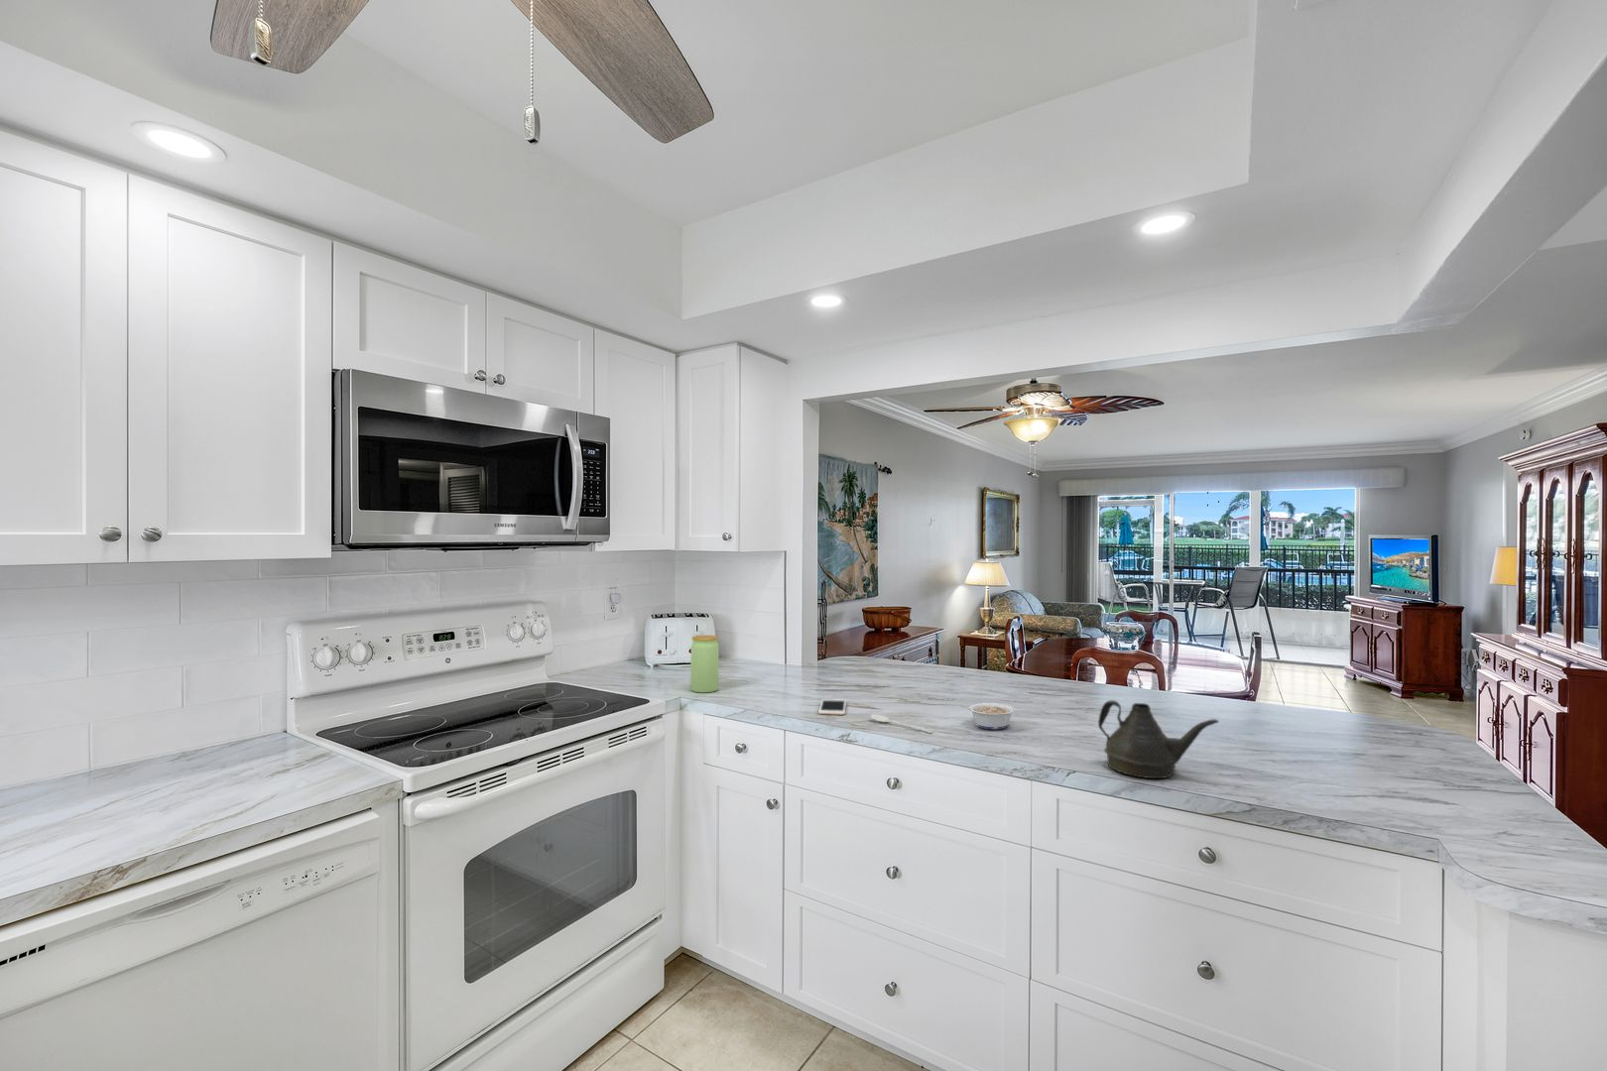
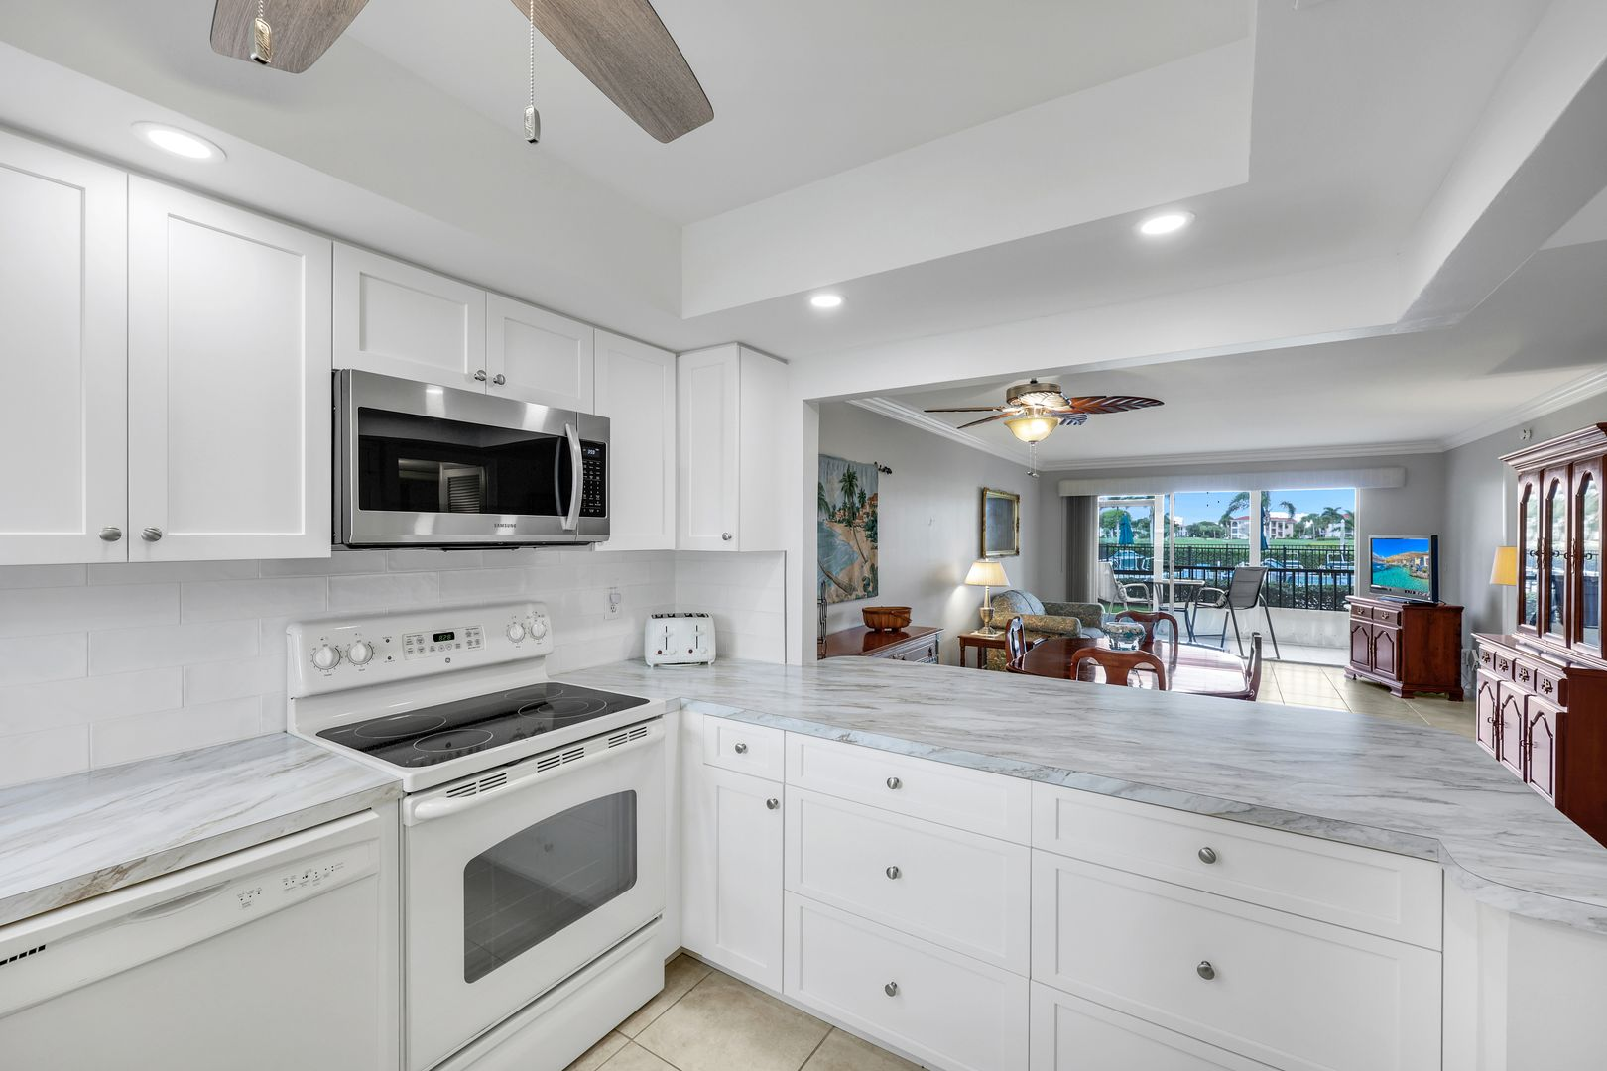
- stirrer (900, 723)
- jar (704, 662)
- cell phone (832, 706)
- legume (990, 715)
- teapot (1155, 739)
